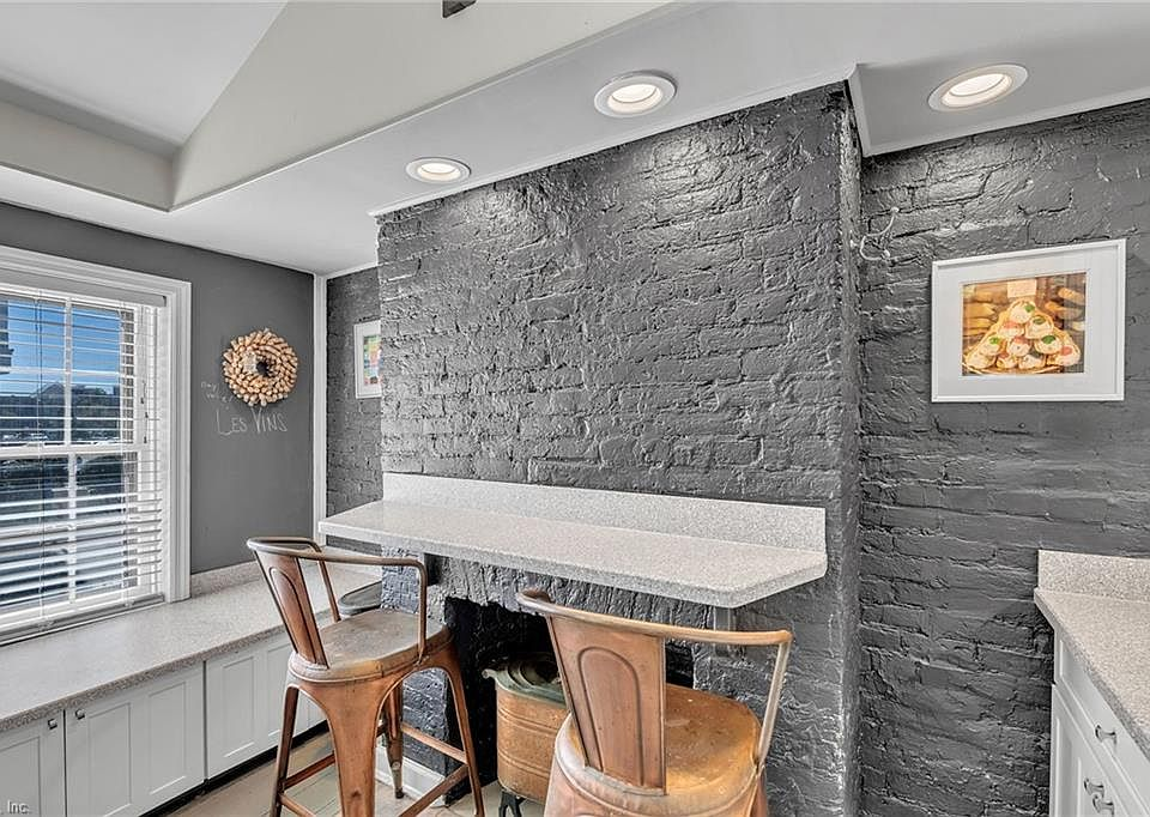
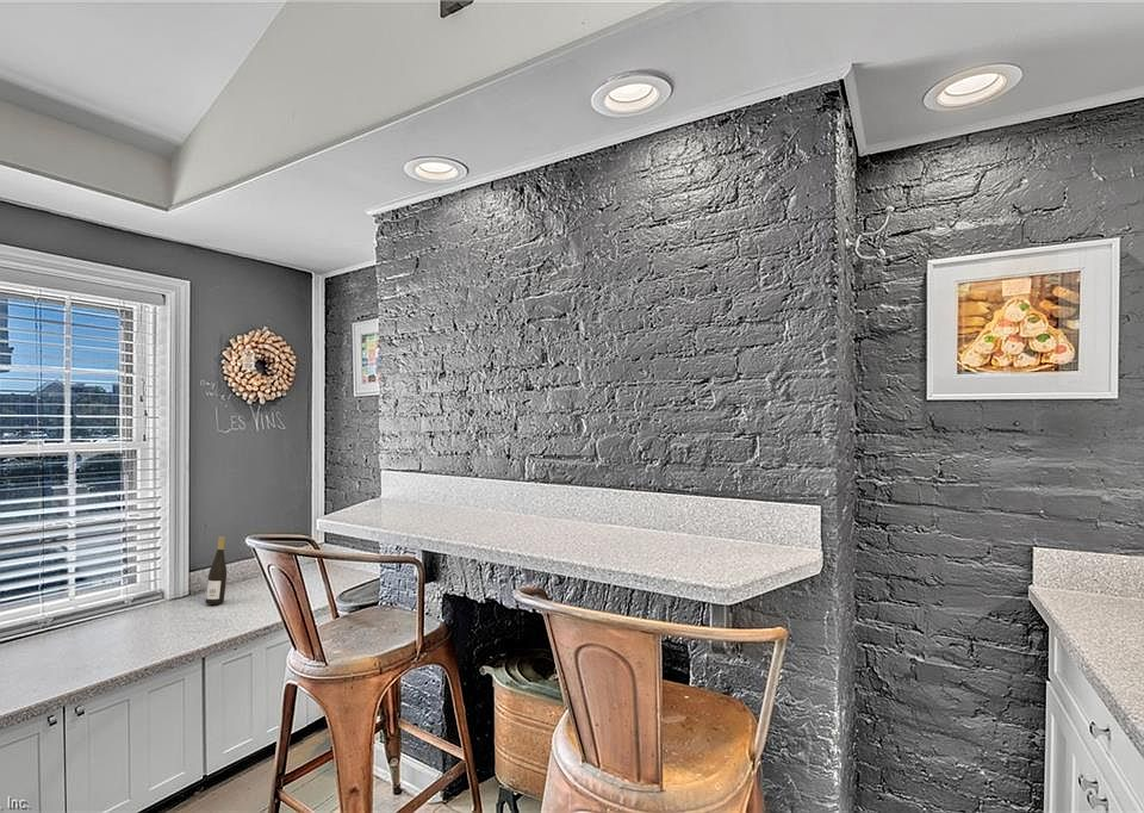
+ wine bottle (216, 570)
